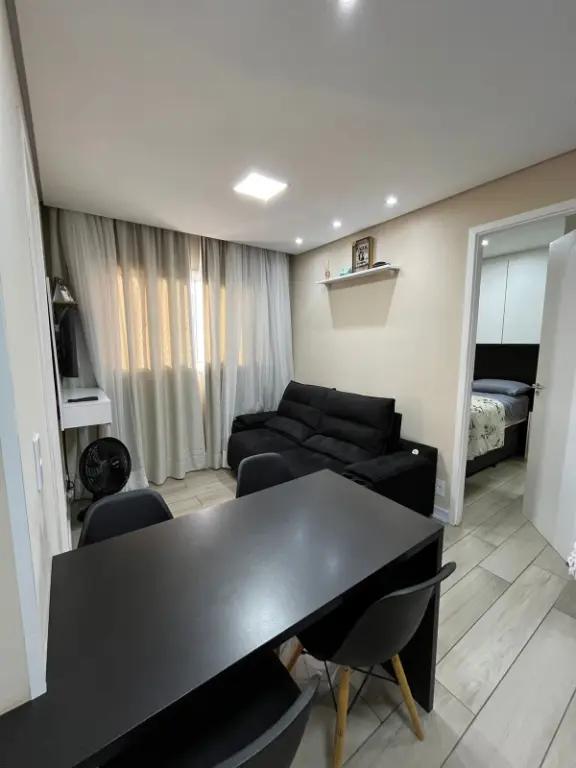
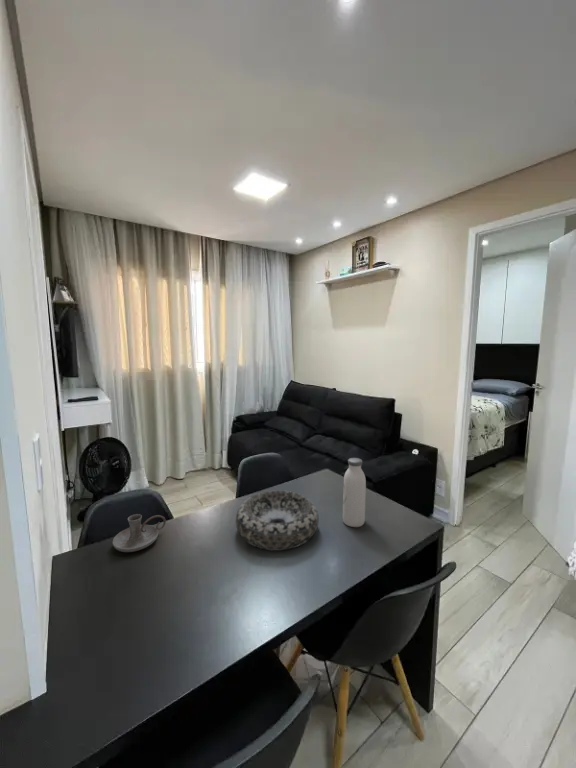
+ water bottle (354, 490)
+ candle holder (140, 528)
+ decorative bowl (277, 518)
